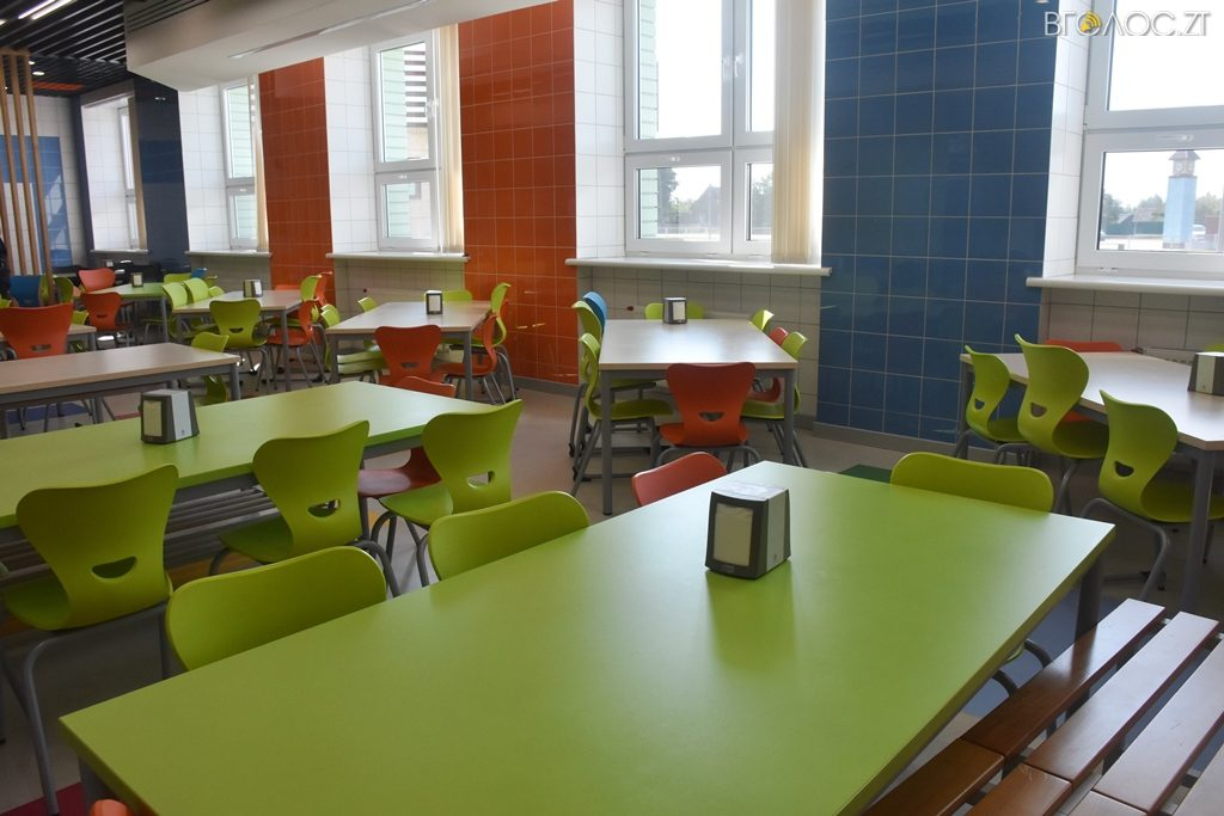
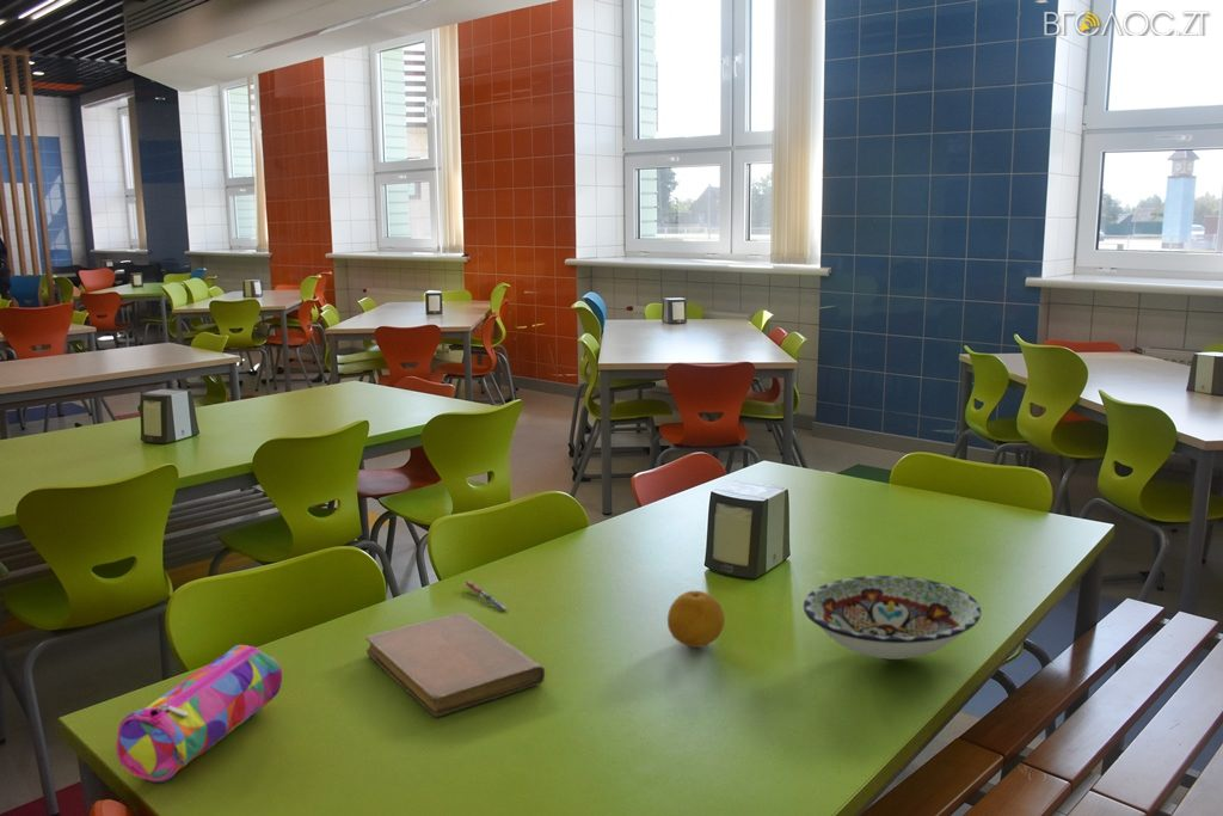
+ fruit (695, 619)
+ notebook (451, 658)
+ bowl (890, 628)
+ pencil case (203, 707)
+ pen (485, 594)
